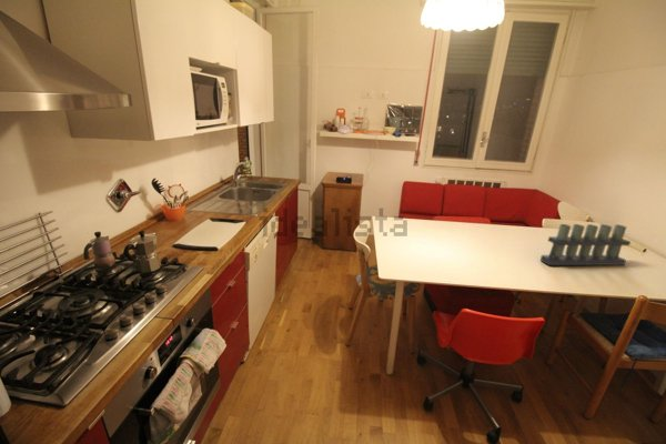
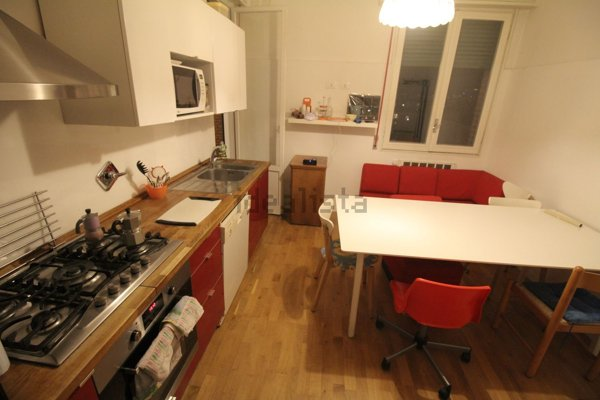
- candle holder (587, 244)
